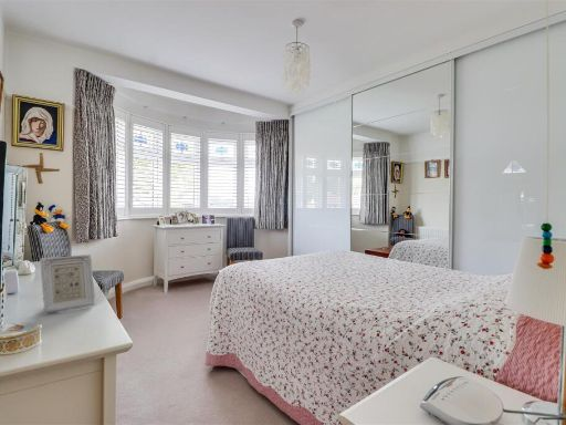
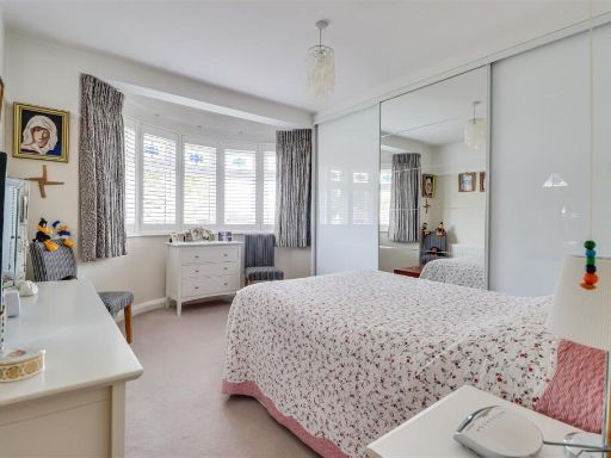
- picture frame (67, 281)
